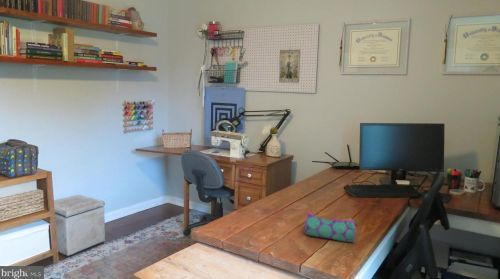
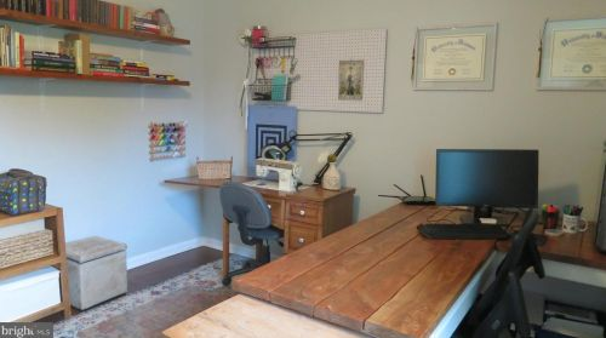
- pencil case (330, 227)
